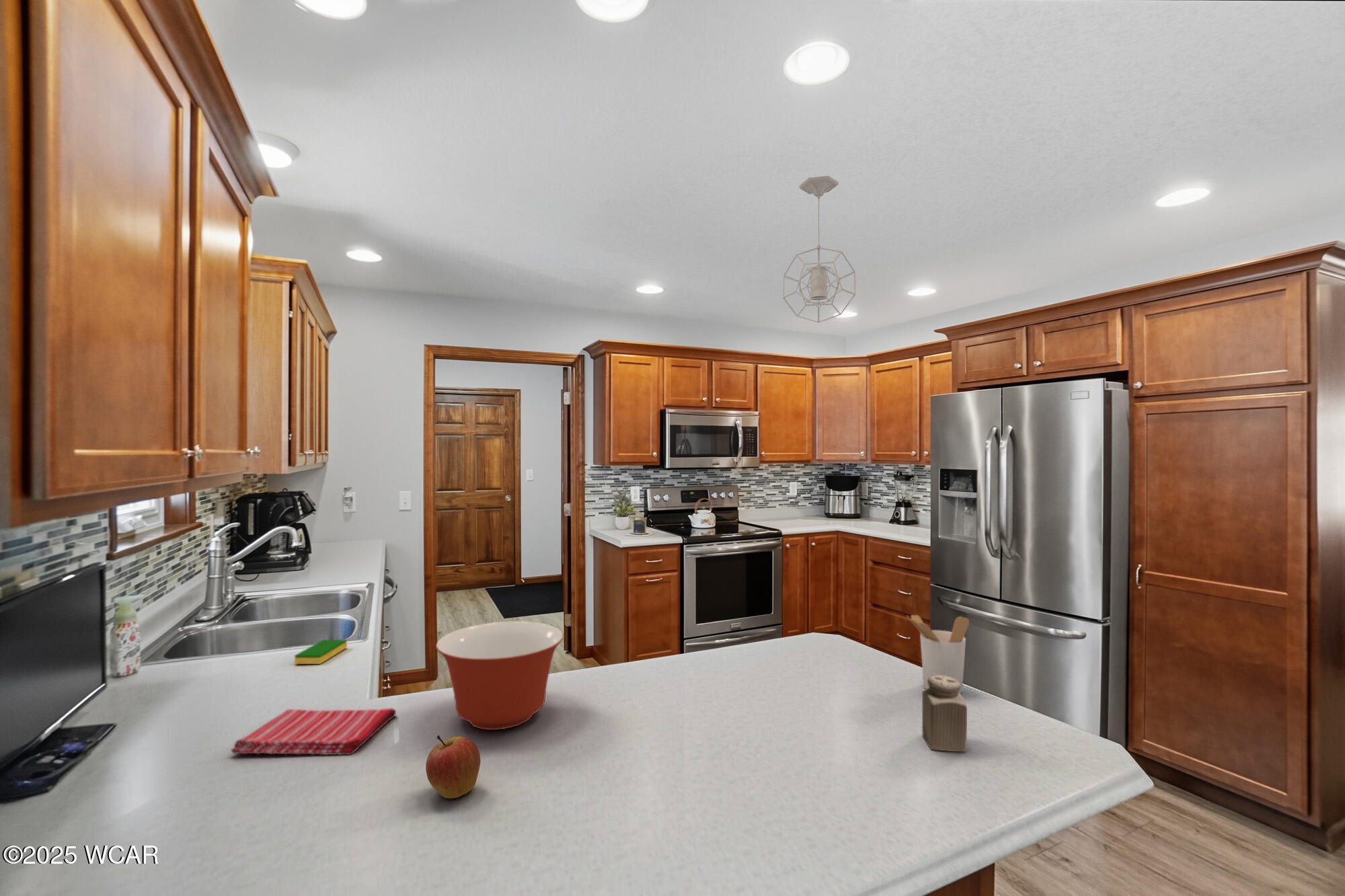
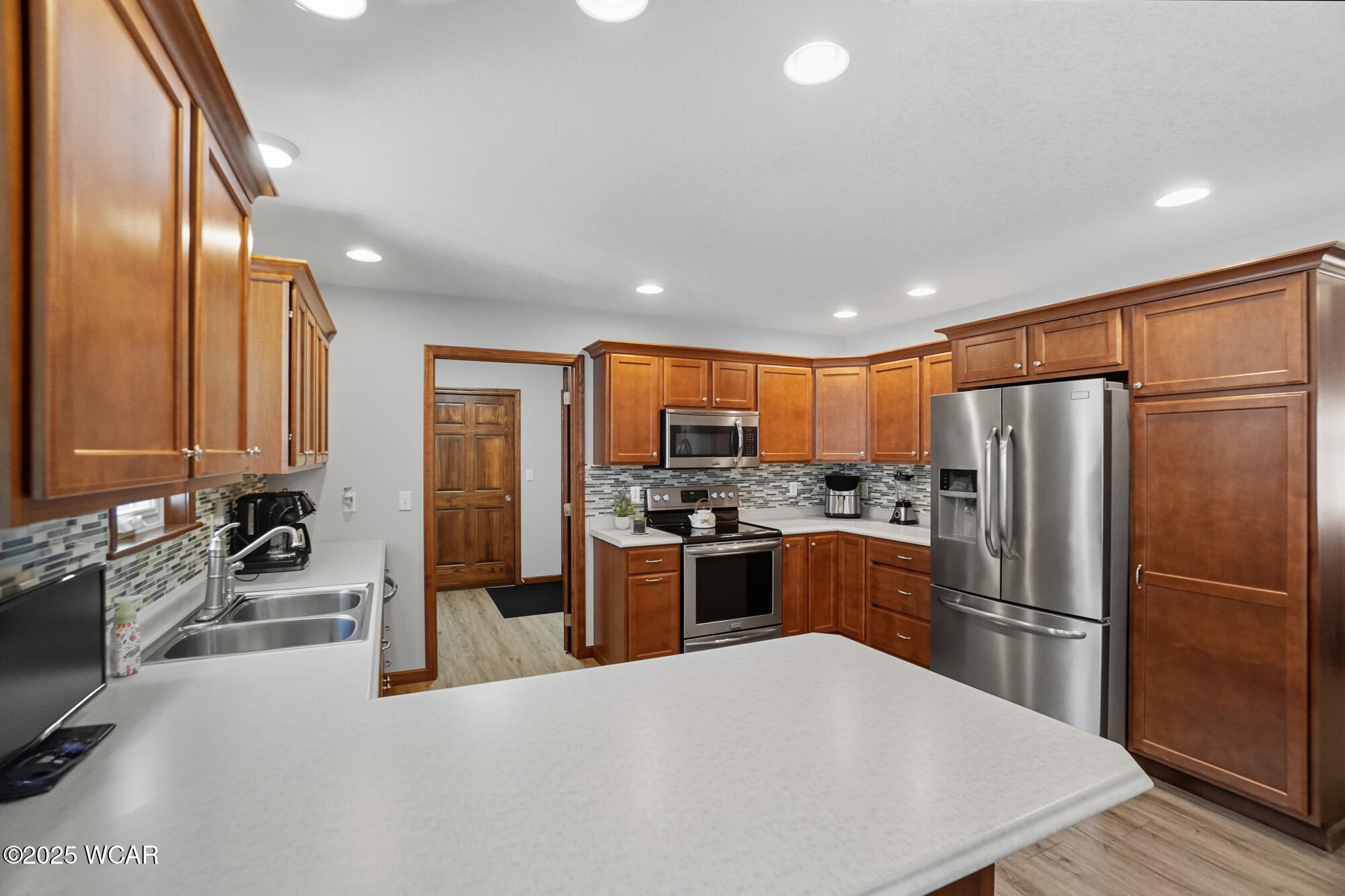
- mixing bowl (501, 677)
- utensil holder (935, 651)
- pendant light (818, 253)
- apple (453, 763)
- salt shaker (944, 710)
- dish sponge (321, 651)
- dish towel (319, 727)
